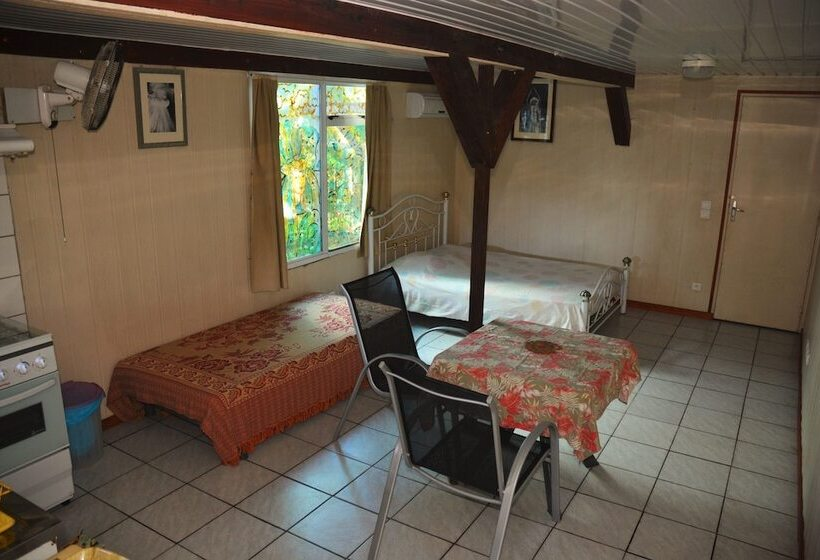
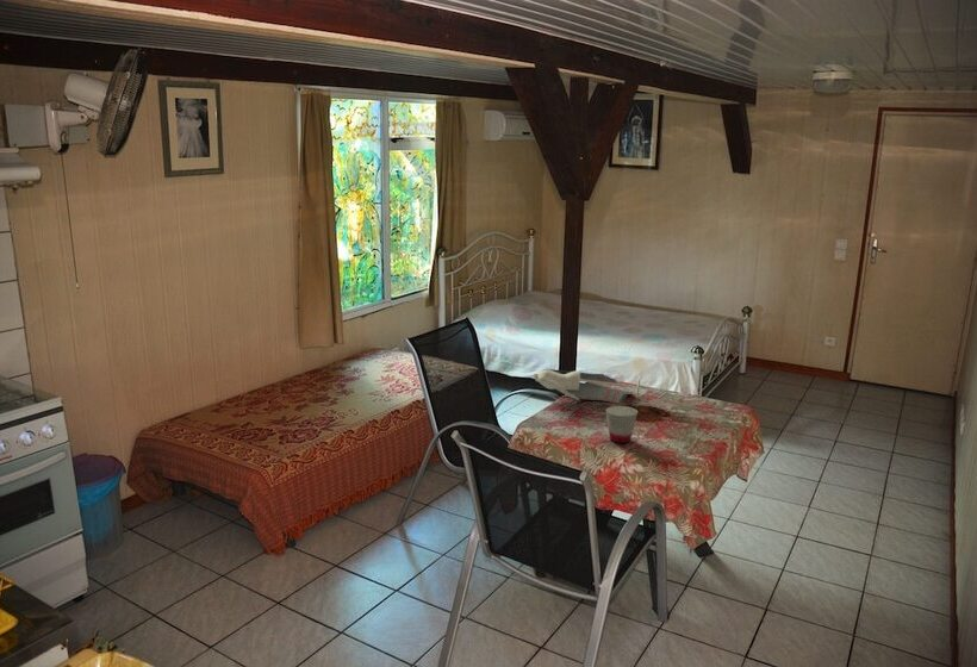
+ cup (621, 425)
+ shawl (586, 384)
